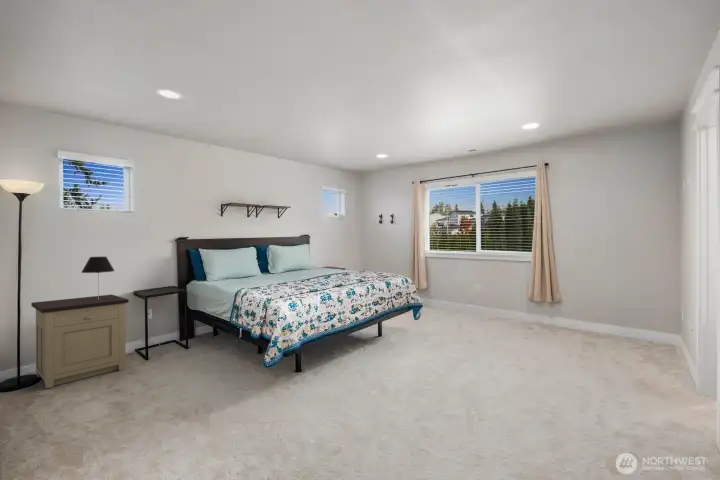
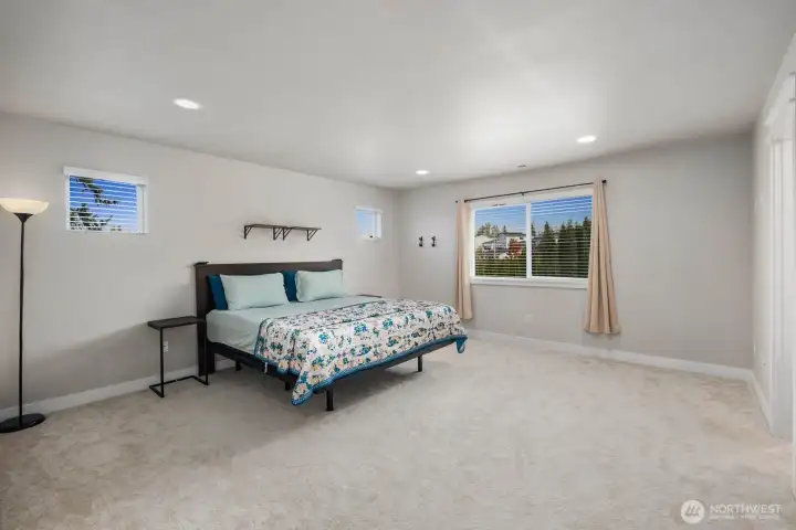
- table lamp (98, 278)
- nightstand (81, 336)
